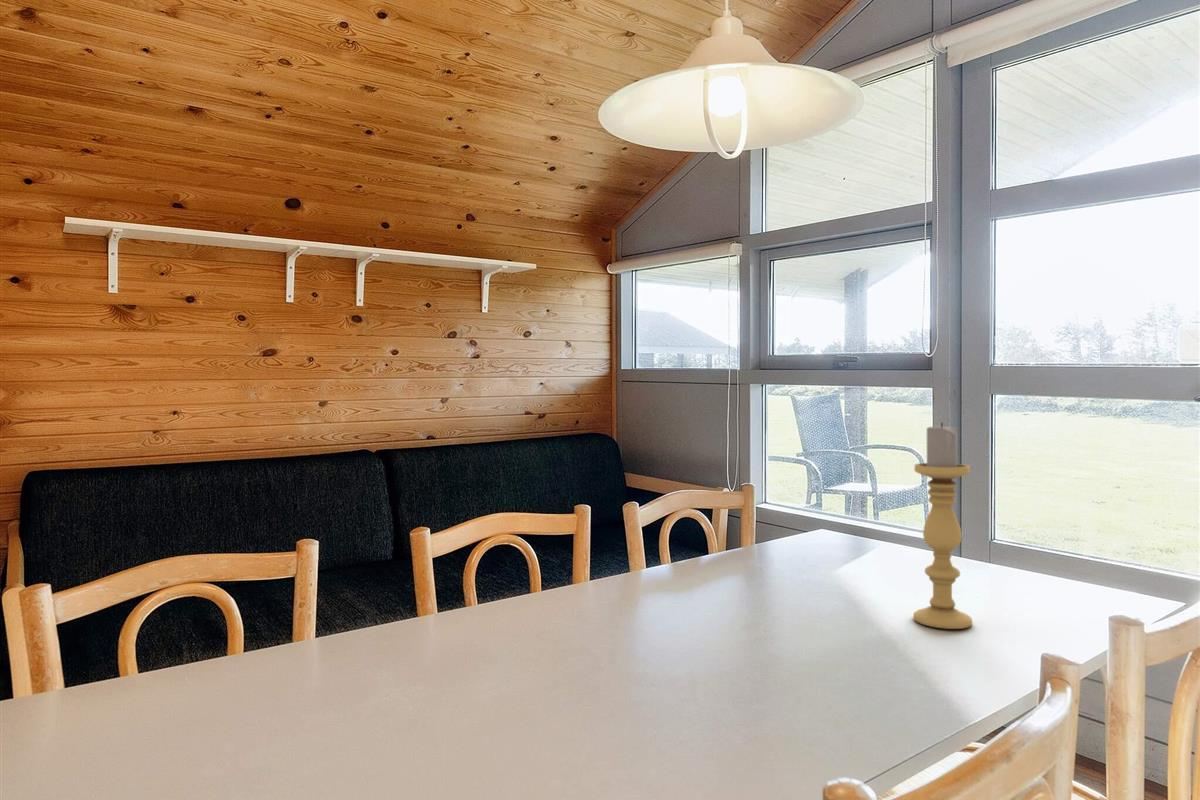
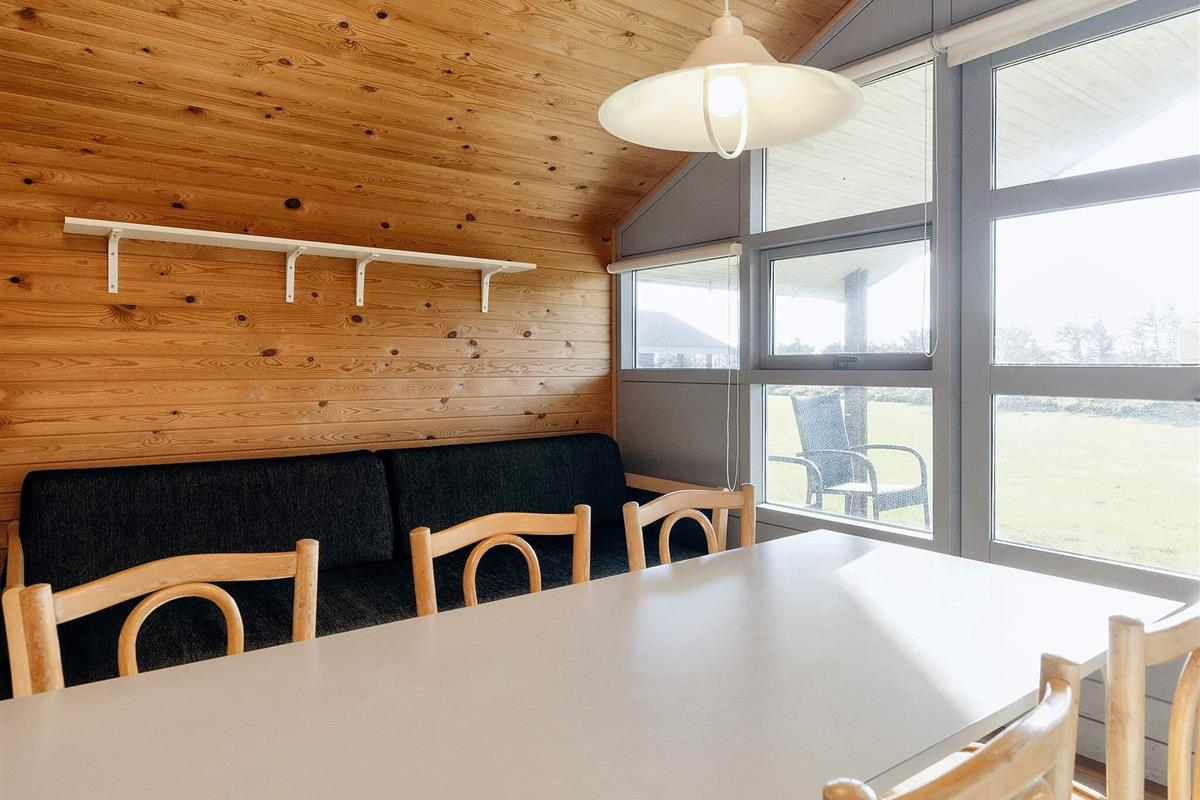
- candle holder (942, 521)
